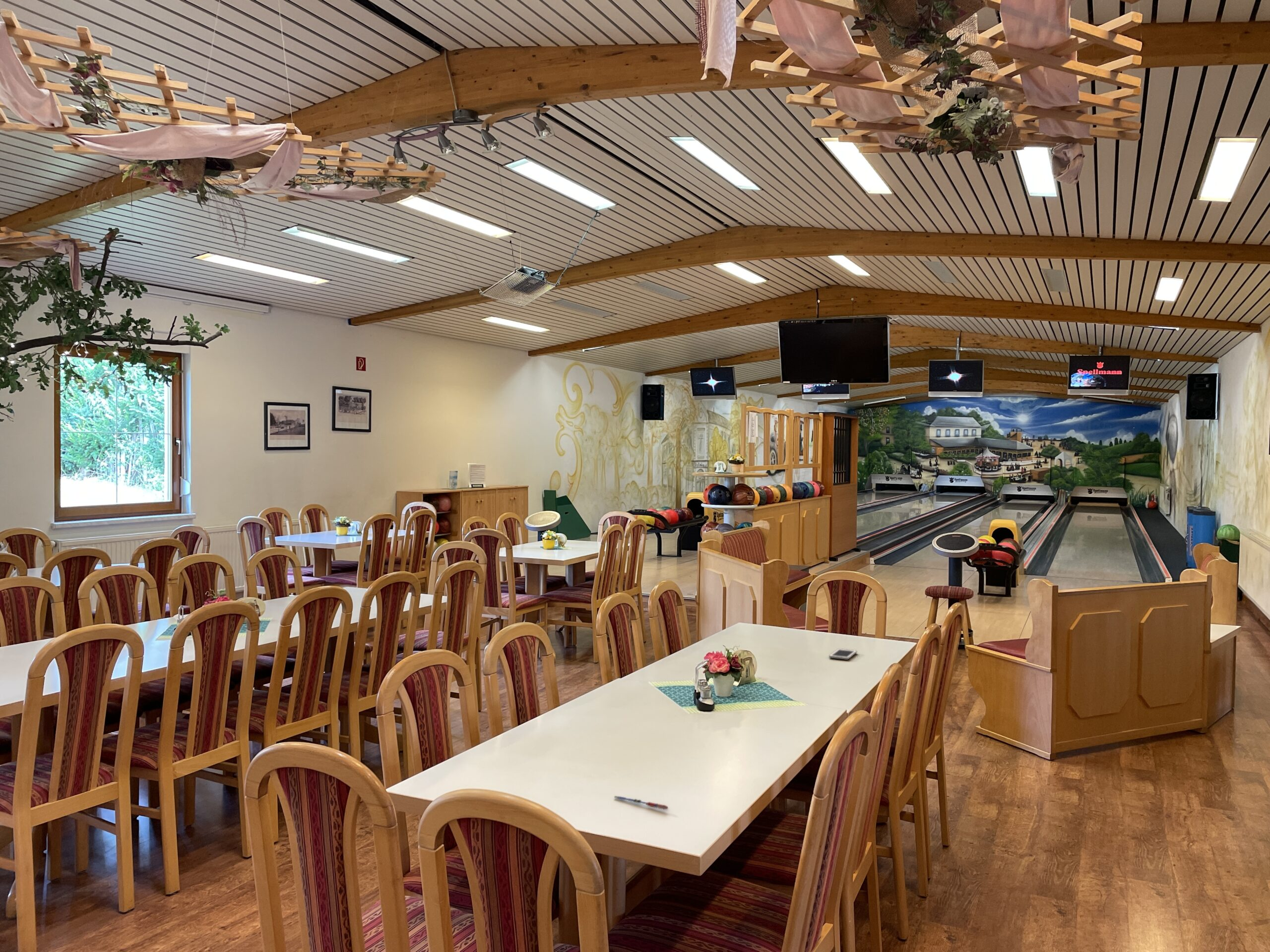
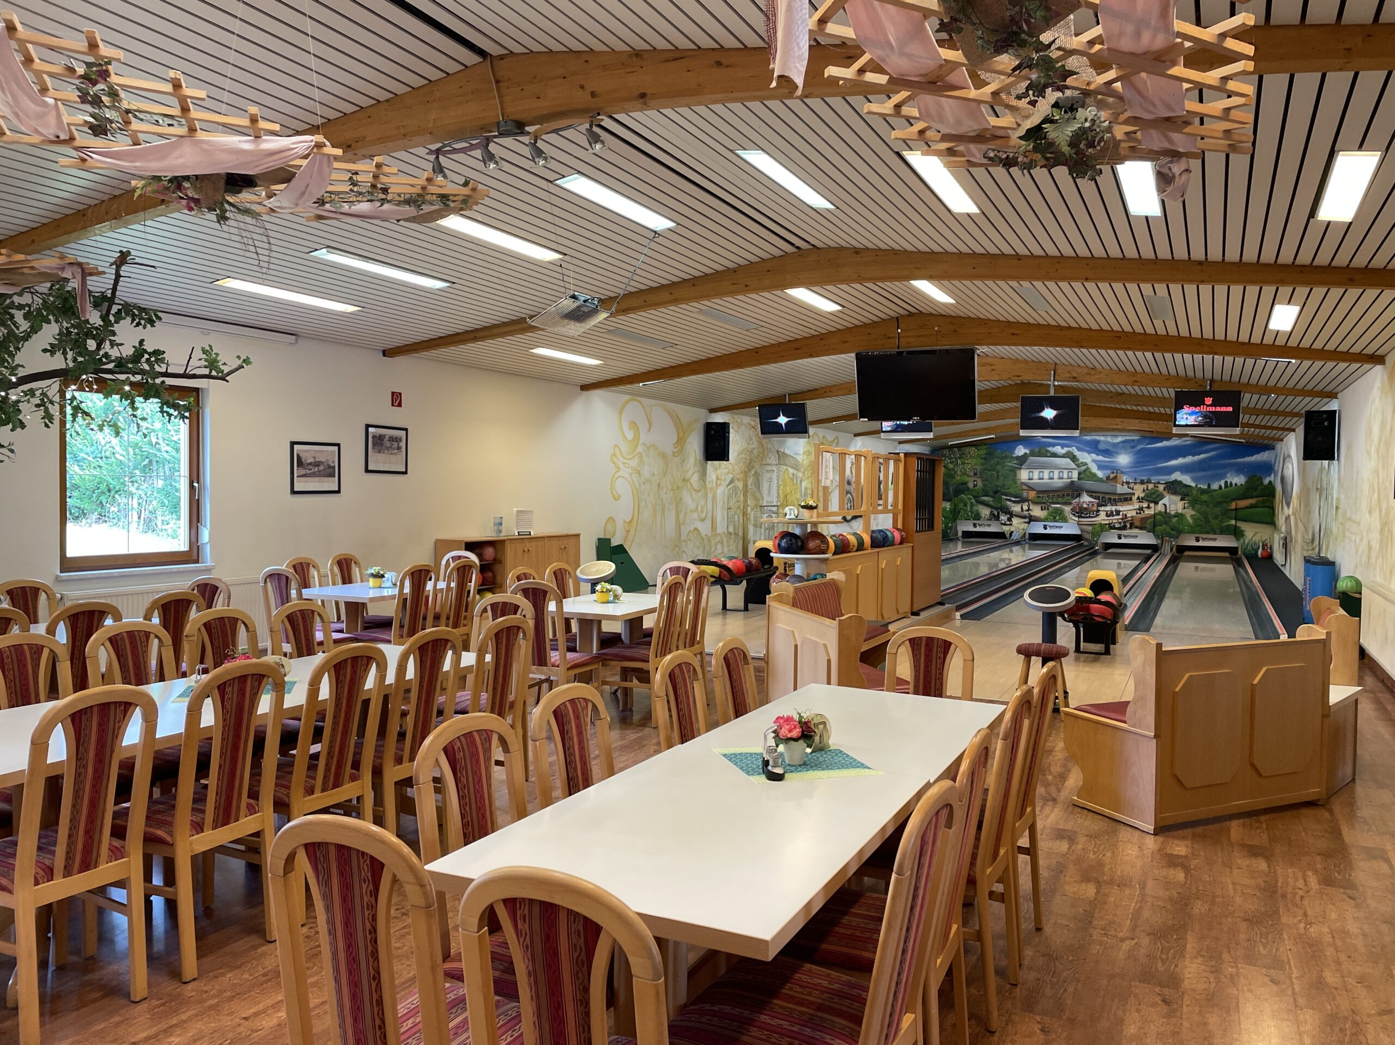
- pen (640, 801)
- cell phone (843, 654)
